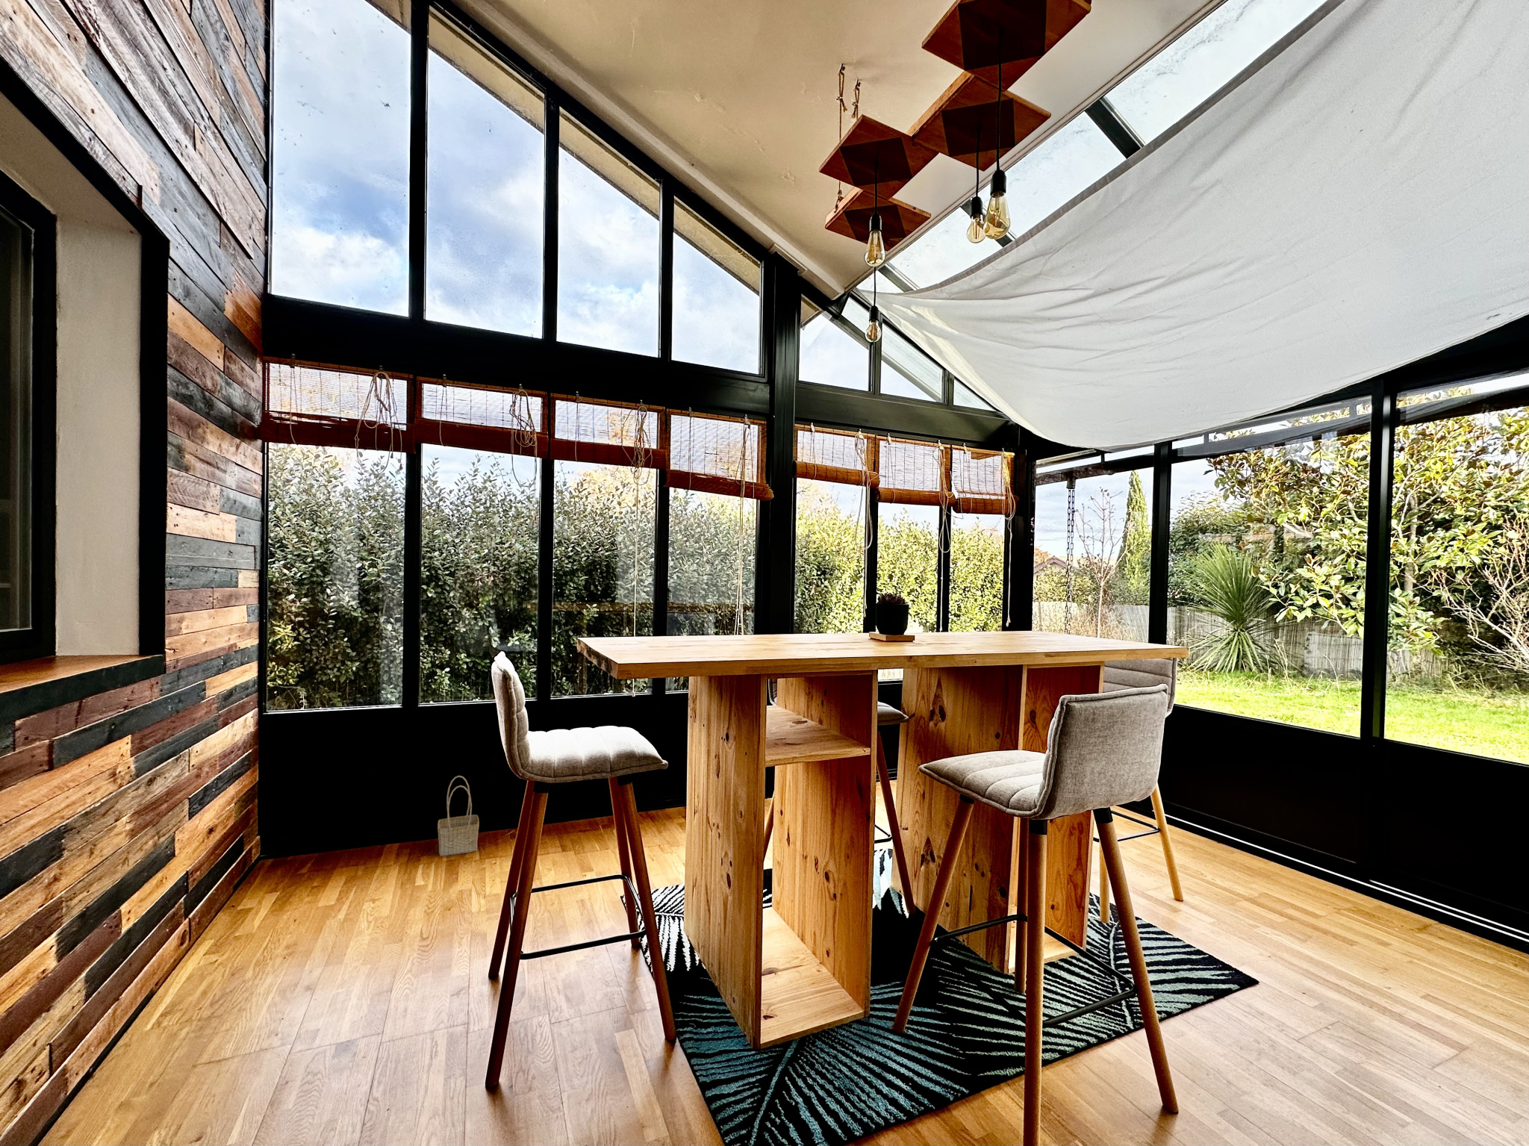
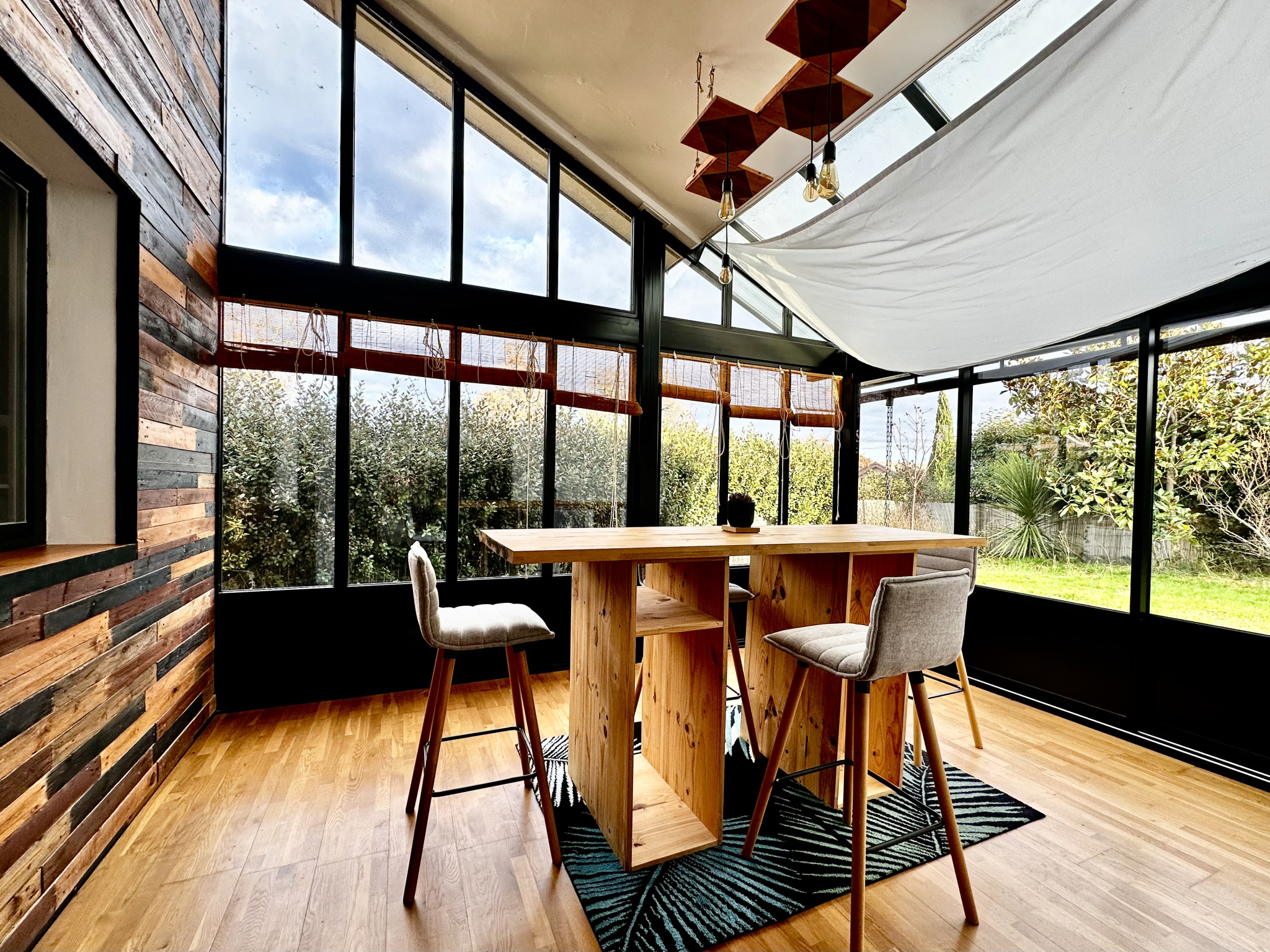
- basket (459, 816)
